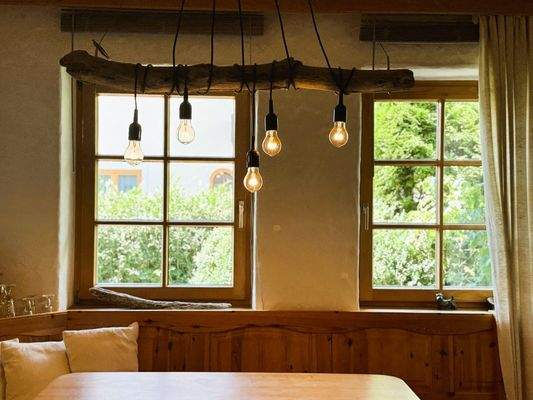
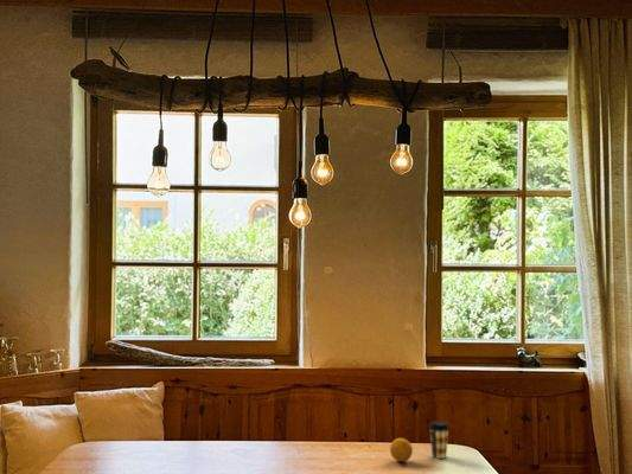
+ fruit (401, 449)
+ coffee cup (439, 440)
